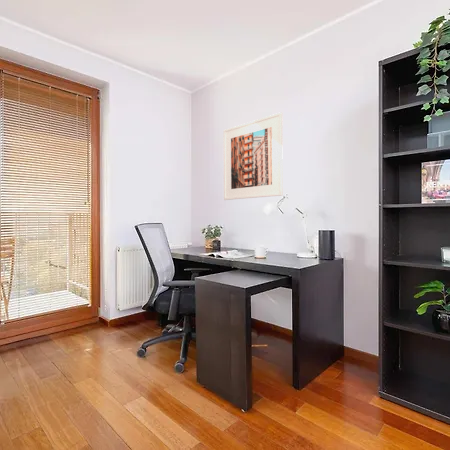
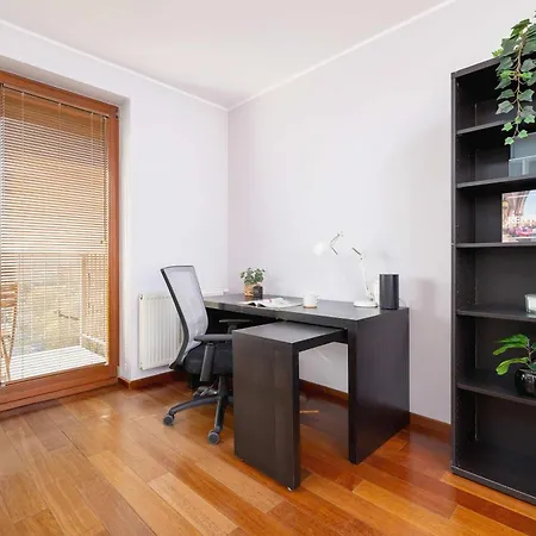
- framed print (250, 160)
